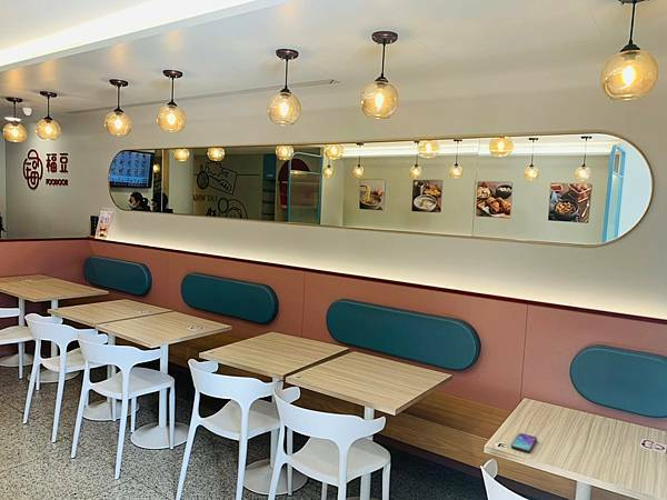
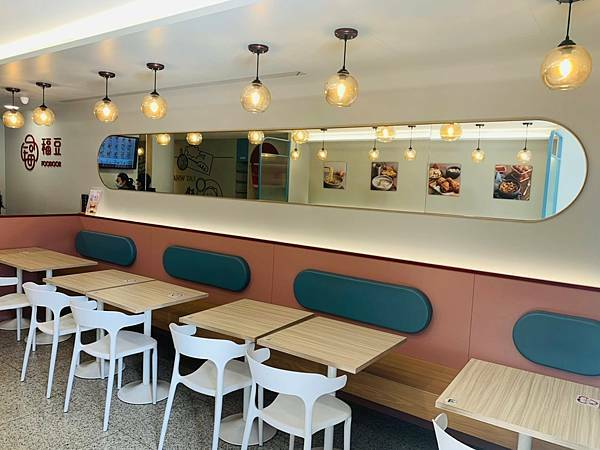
- smartphone (524, 442)
